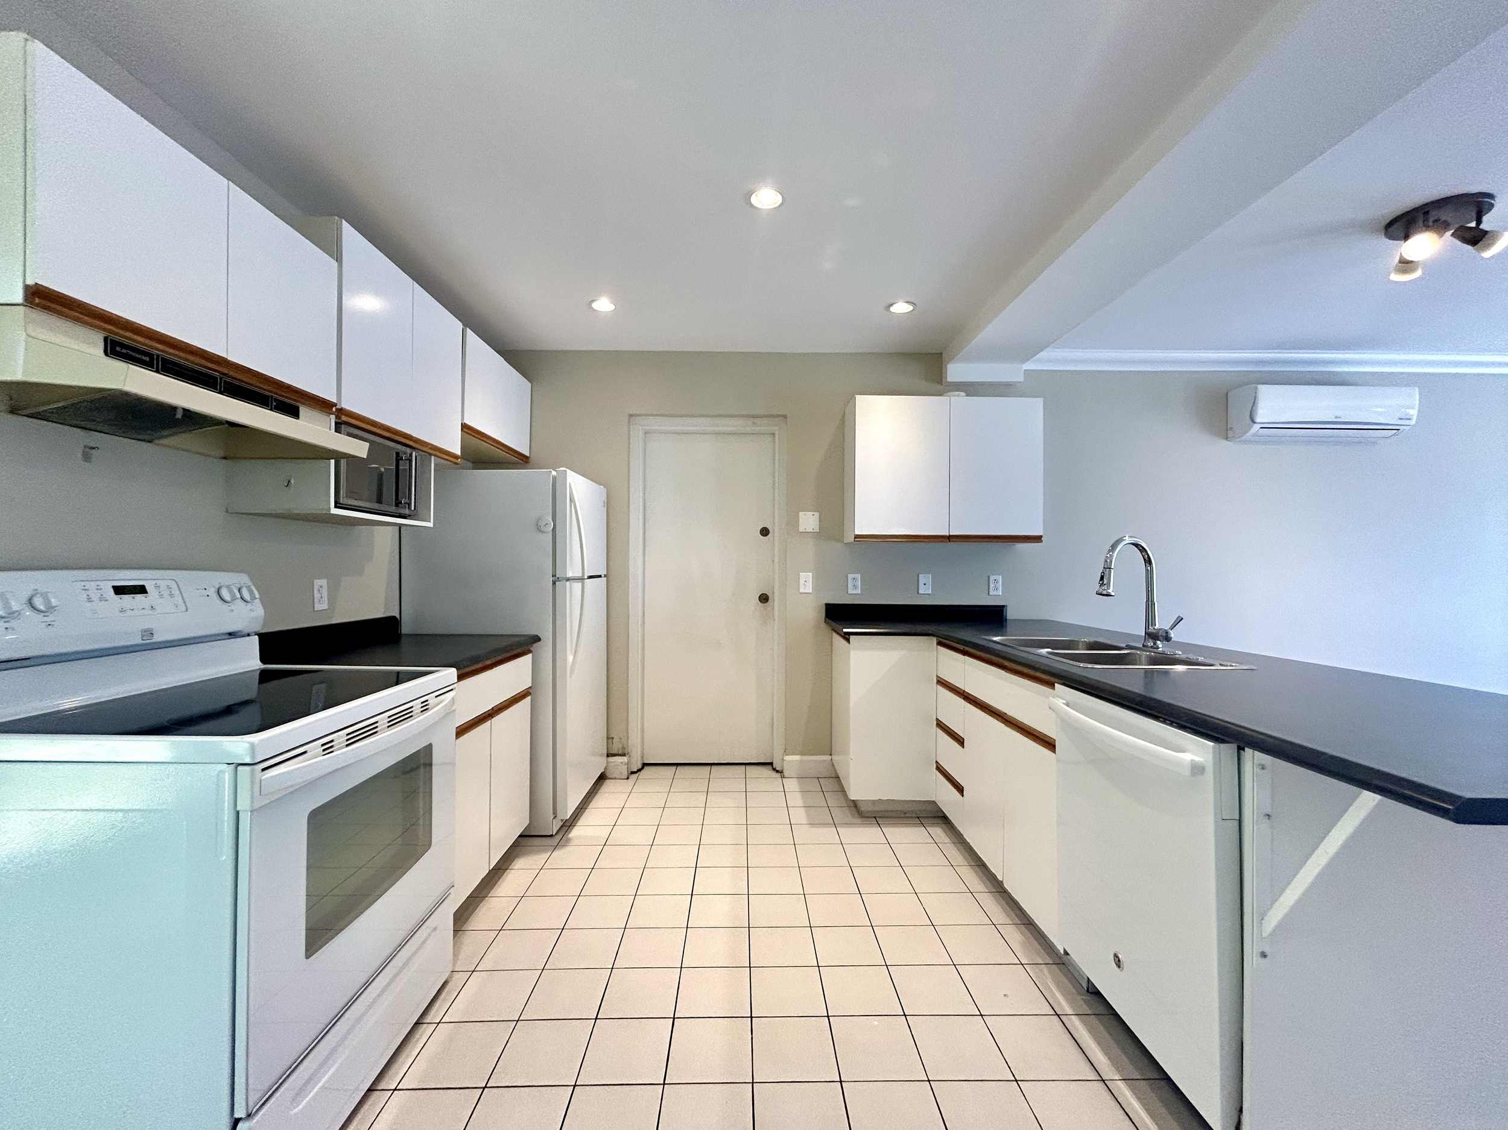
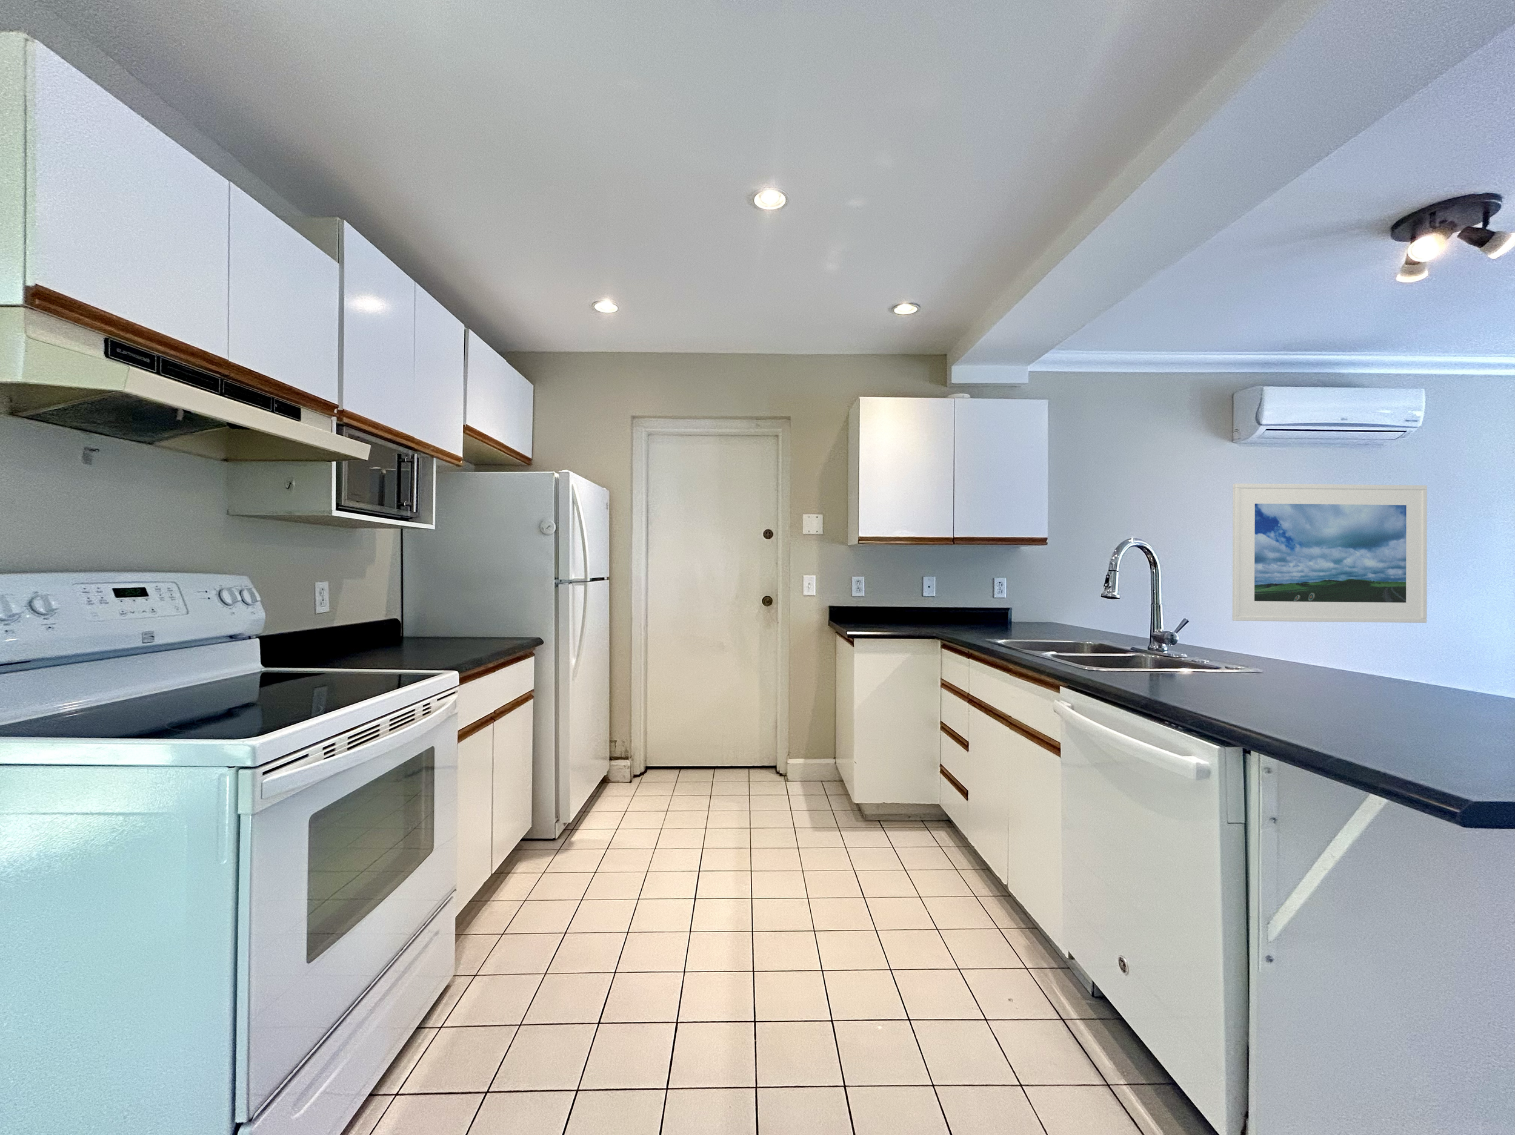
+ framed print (1329, 553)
